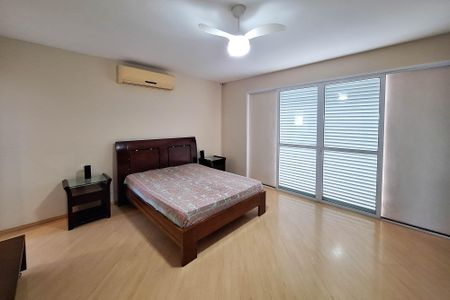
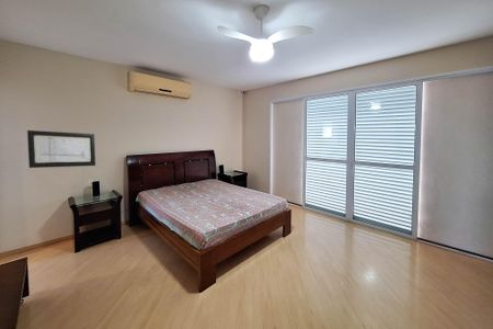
+ wall art (64, 149)
